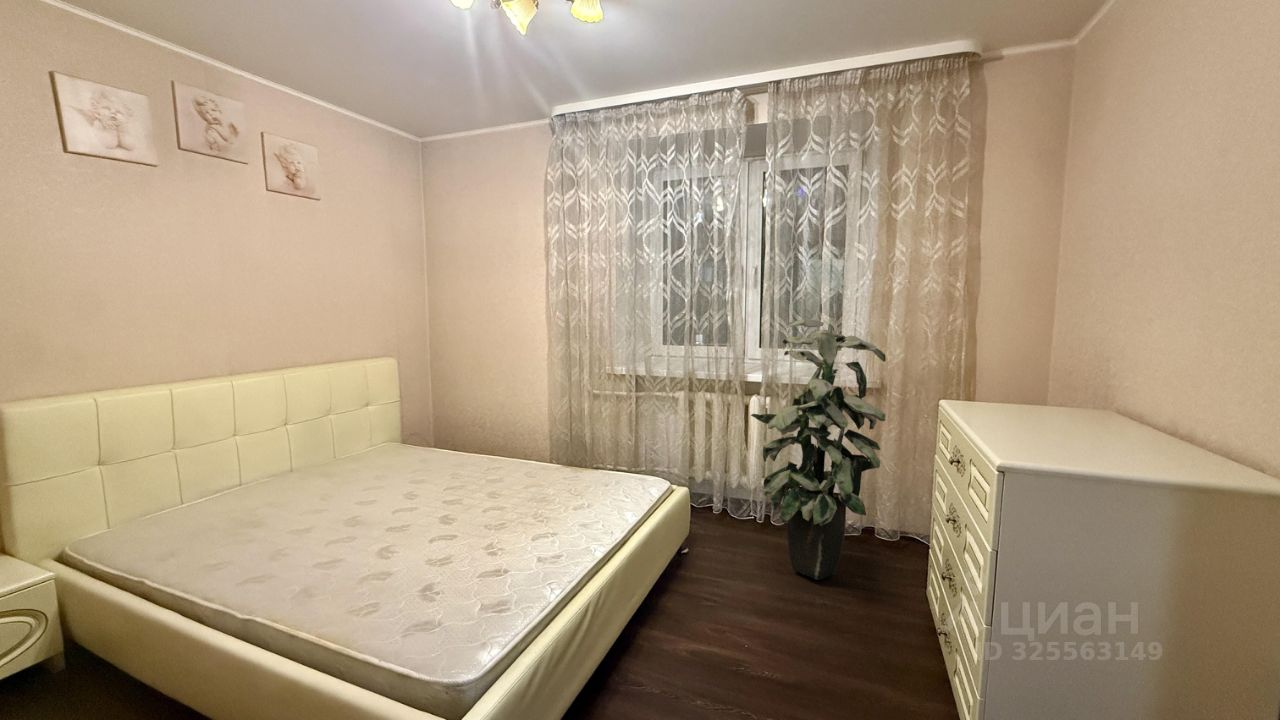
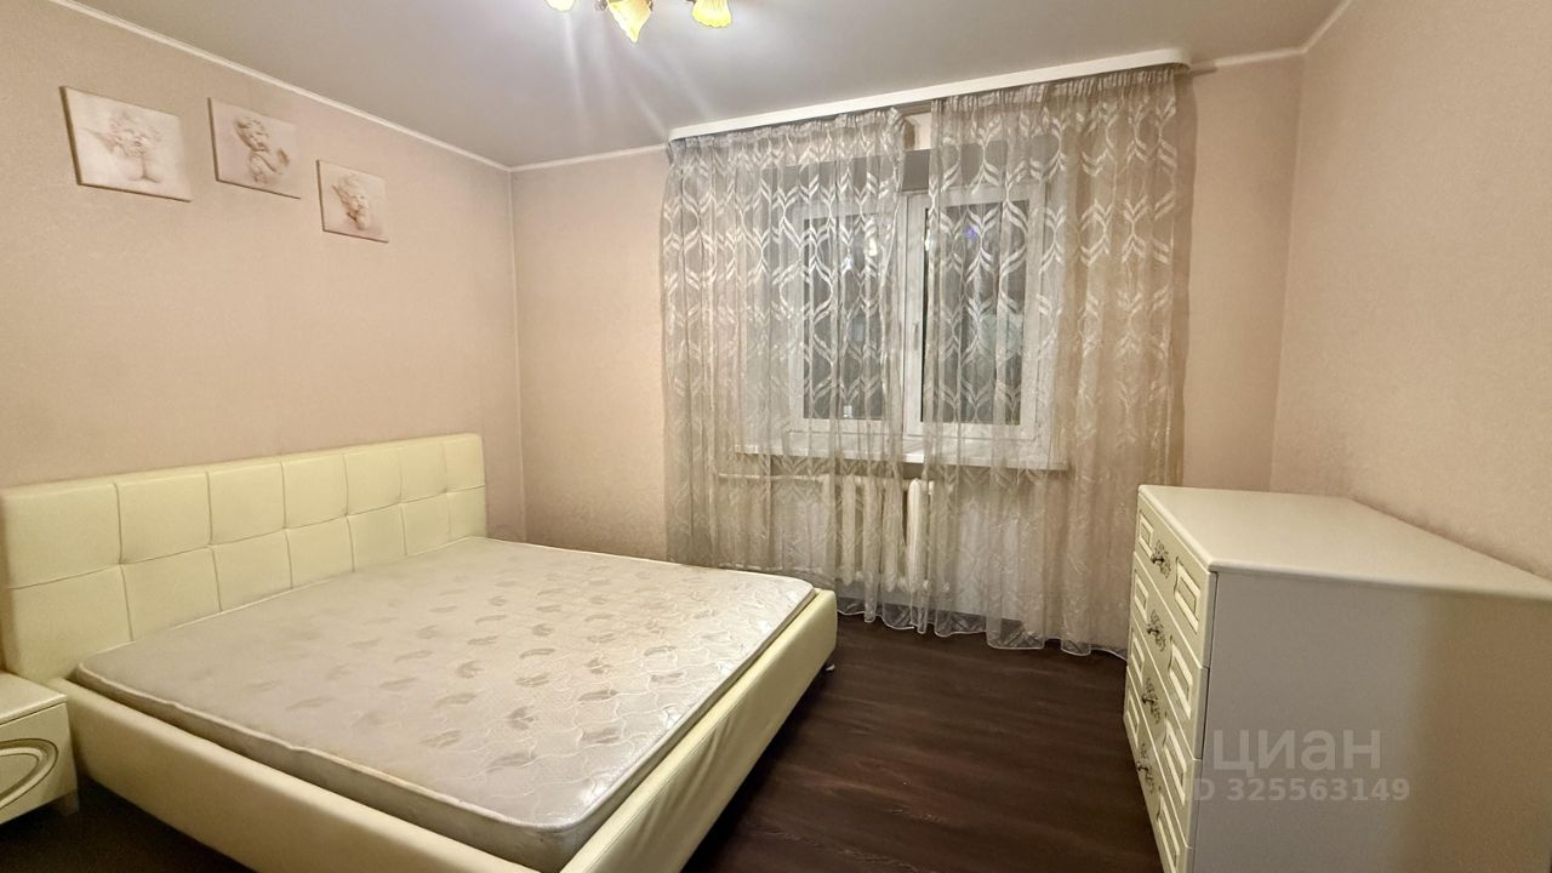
- indoor plant (815, 445)
